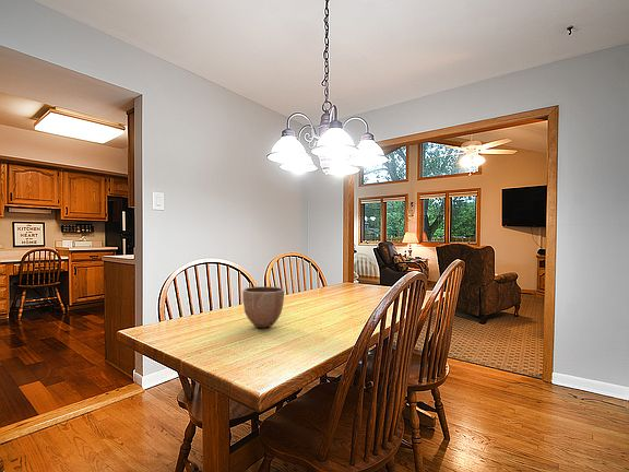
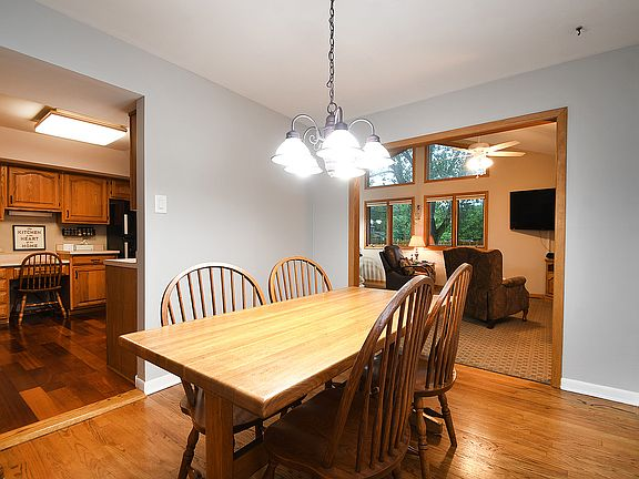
- decorative bowl (263, 307)
